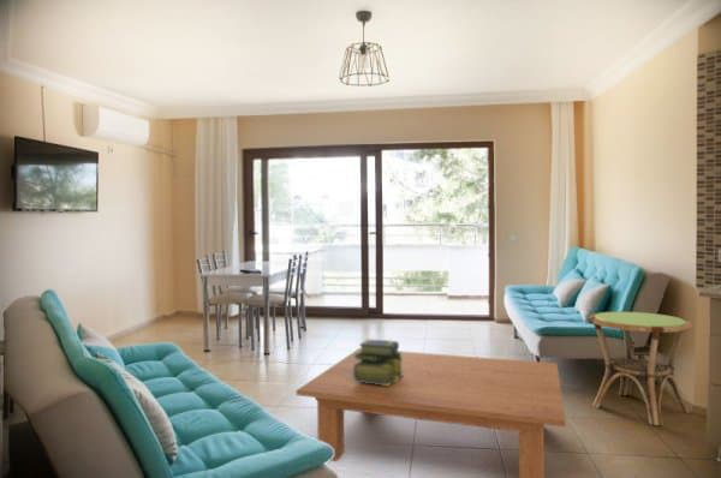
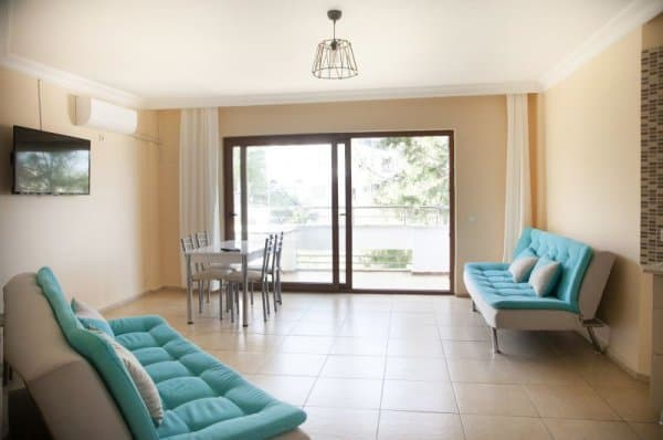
- side table (638, 363)
- stack of books (377, 359)
- coffee table (437, 408)
